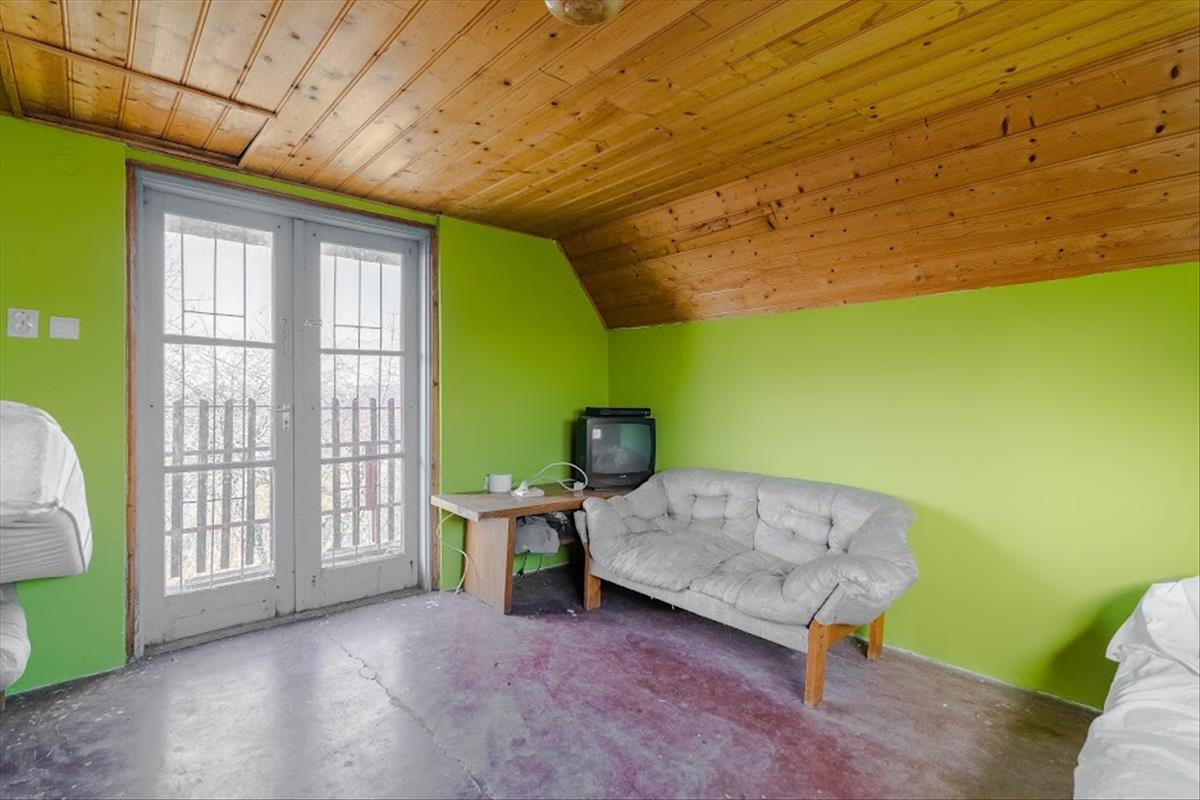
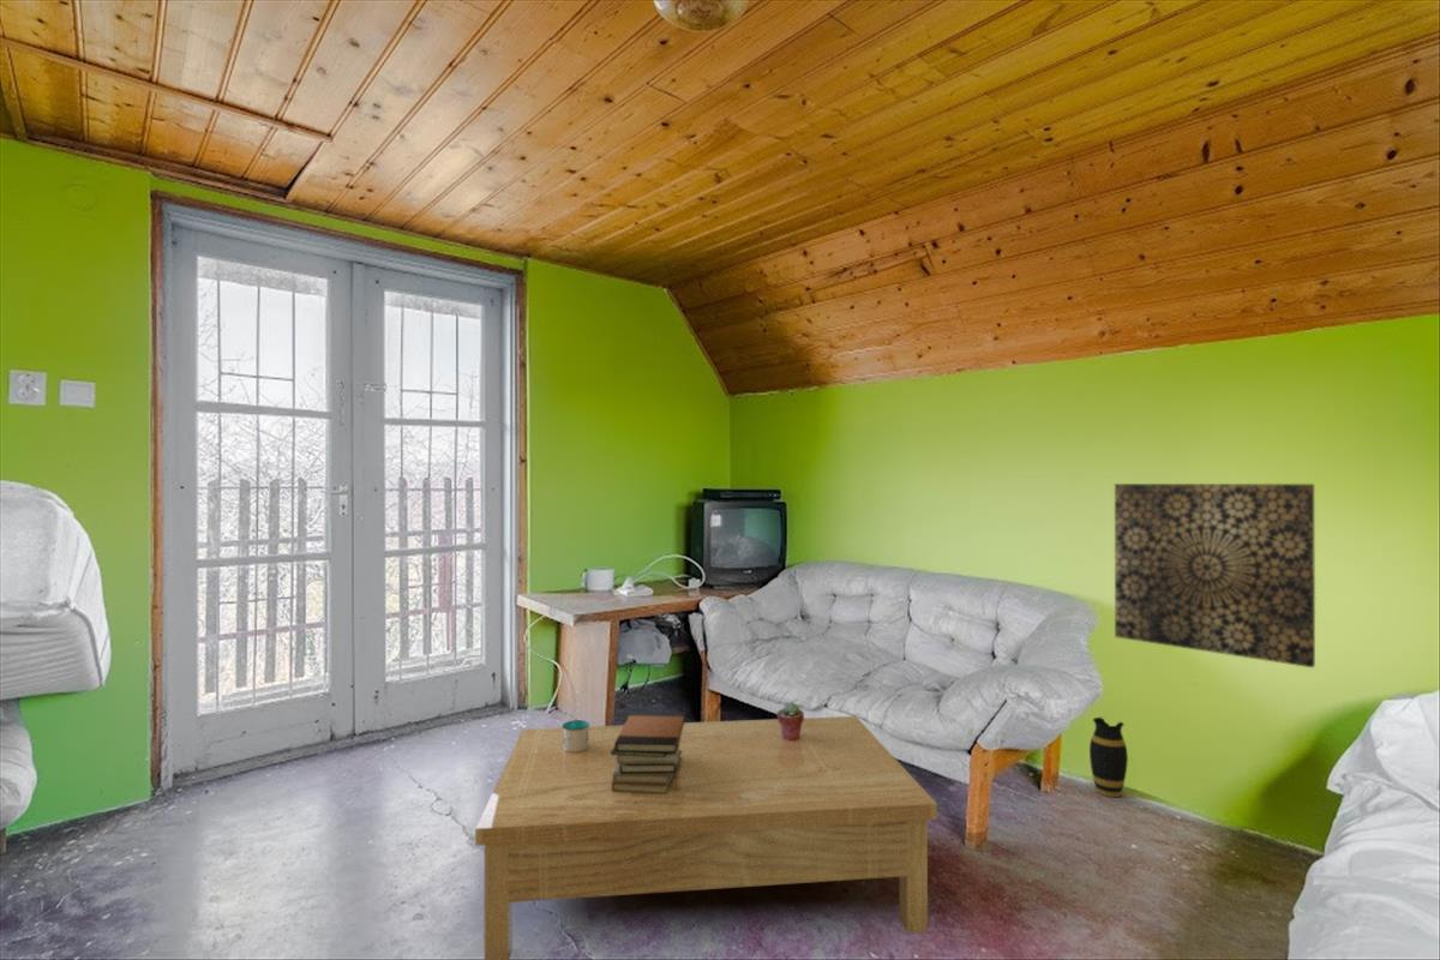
+ mug (576, 734)
+ potted succulent (790, 719)
+ vase (1108, 756)
+ book stack (650, 749)
+ wall art (1206, 566)
+ coffee table (702, 818)
